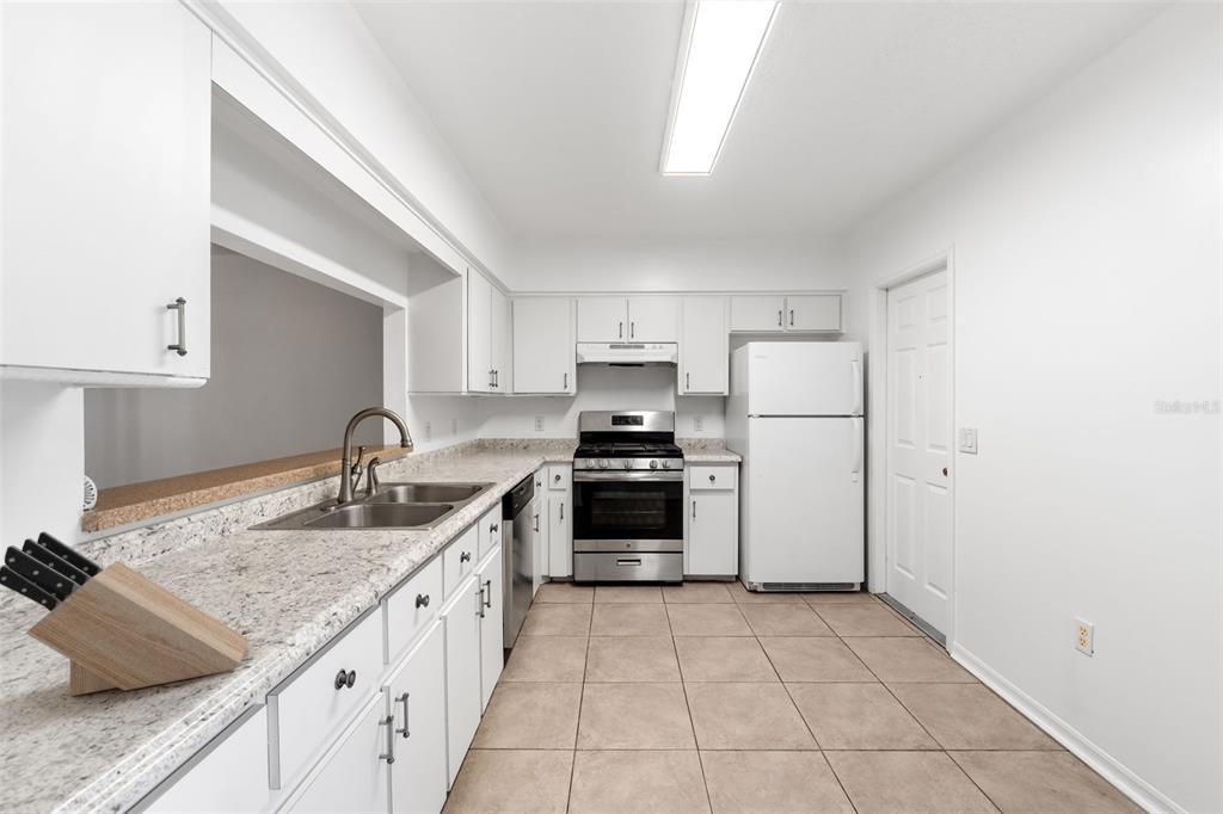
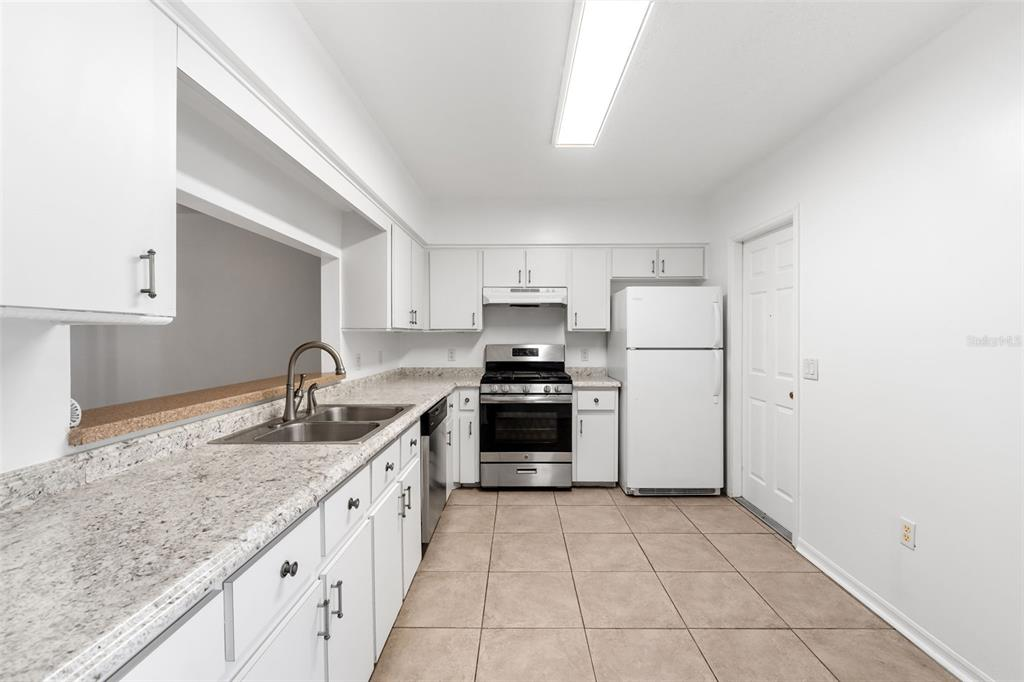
- knife block (133, 603)
